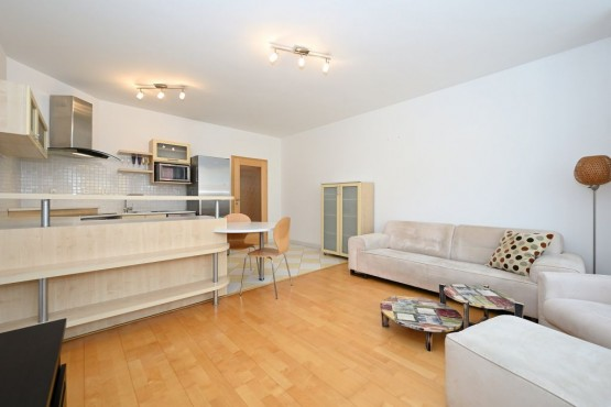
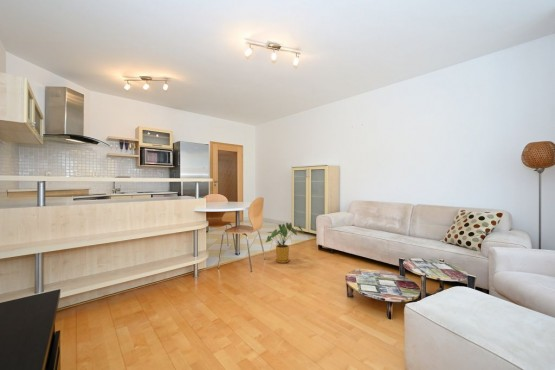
+ house plant (282, 242)
